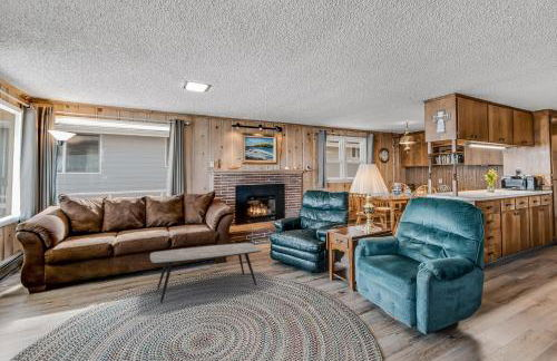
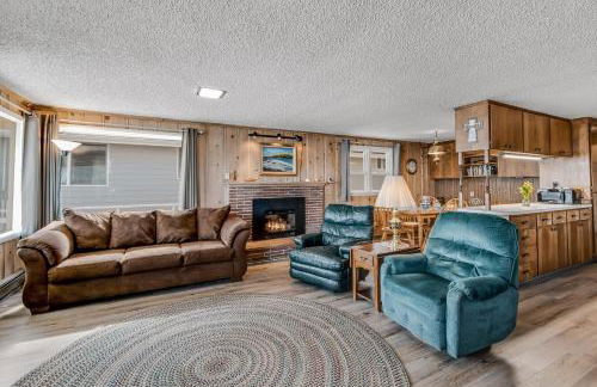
- coffee table (206, 258)
